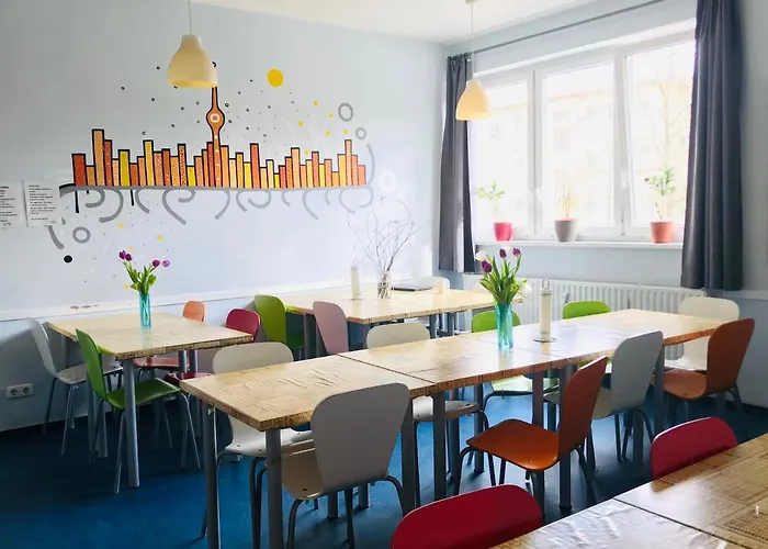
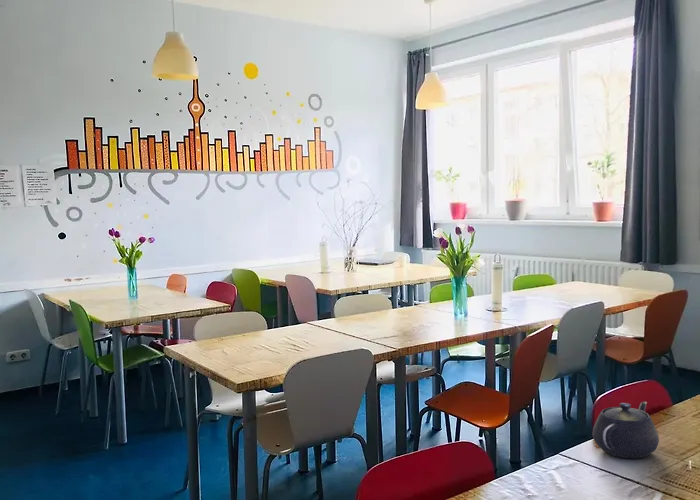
+ teapot (626, 426)
